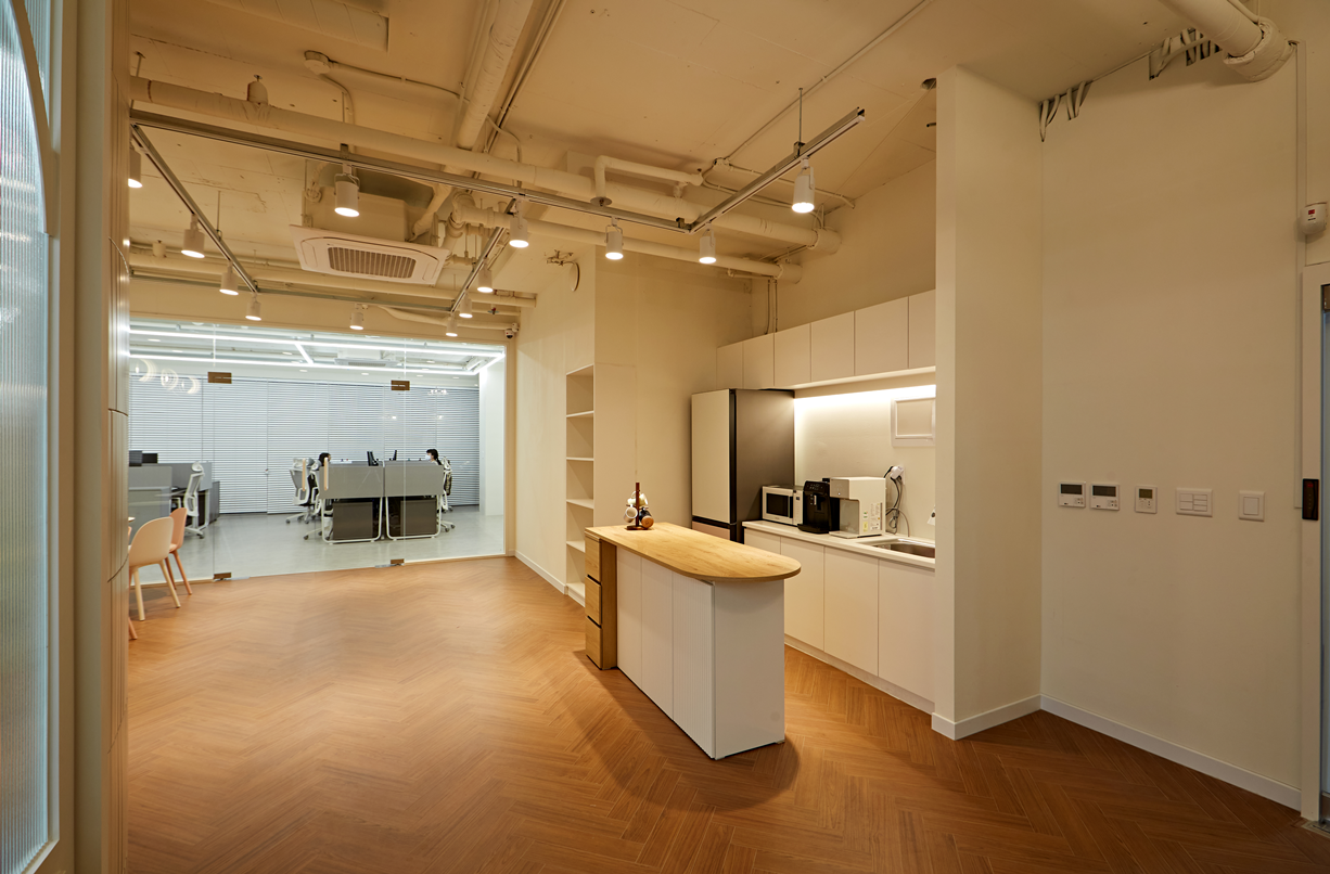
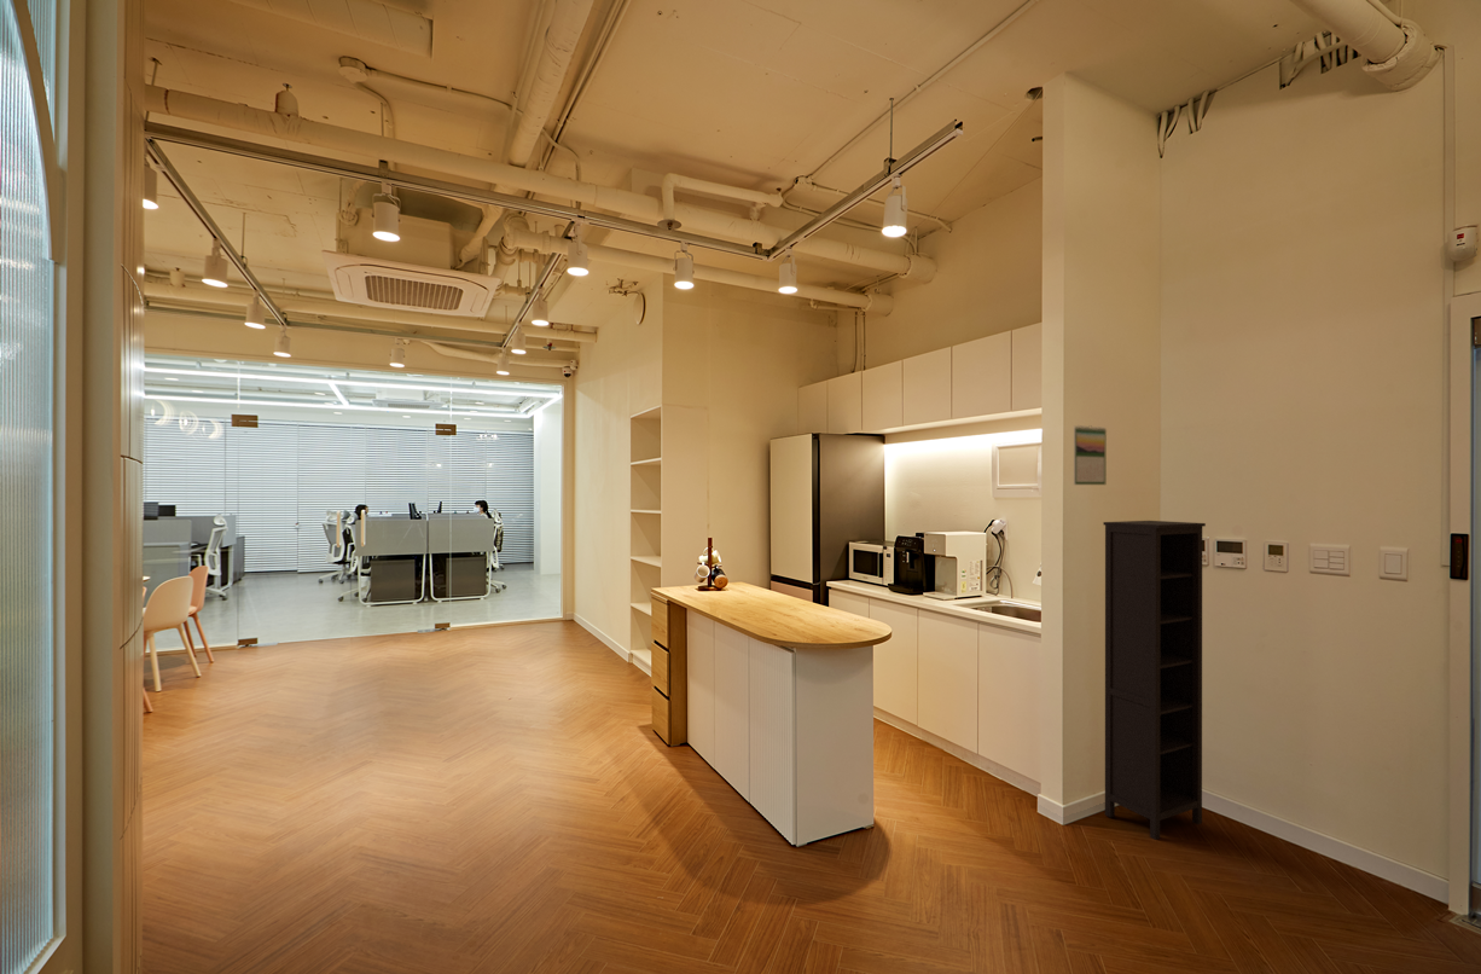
+ bookcase (1152, 671)
+ calendar (1090, 454)
